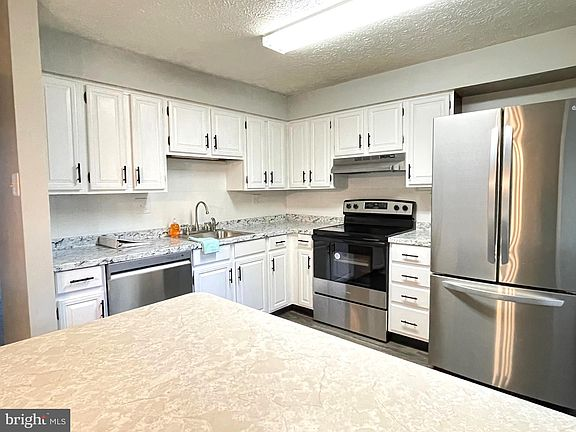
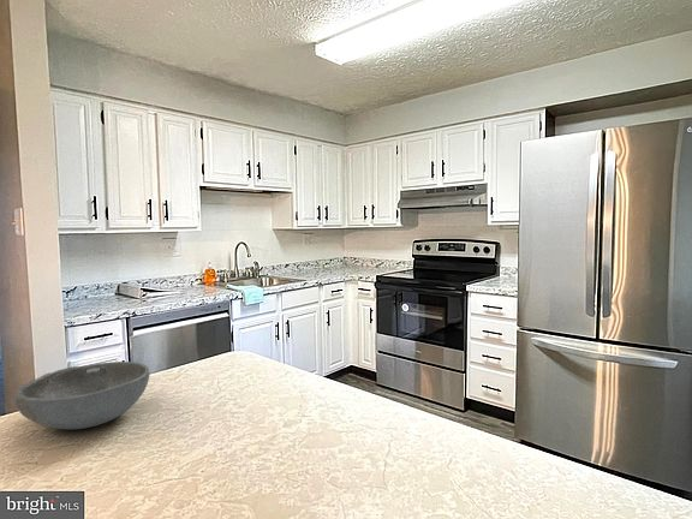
+ bowl (88, 398)
